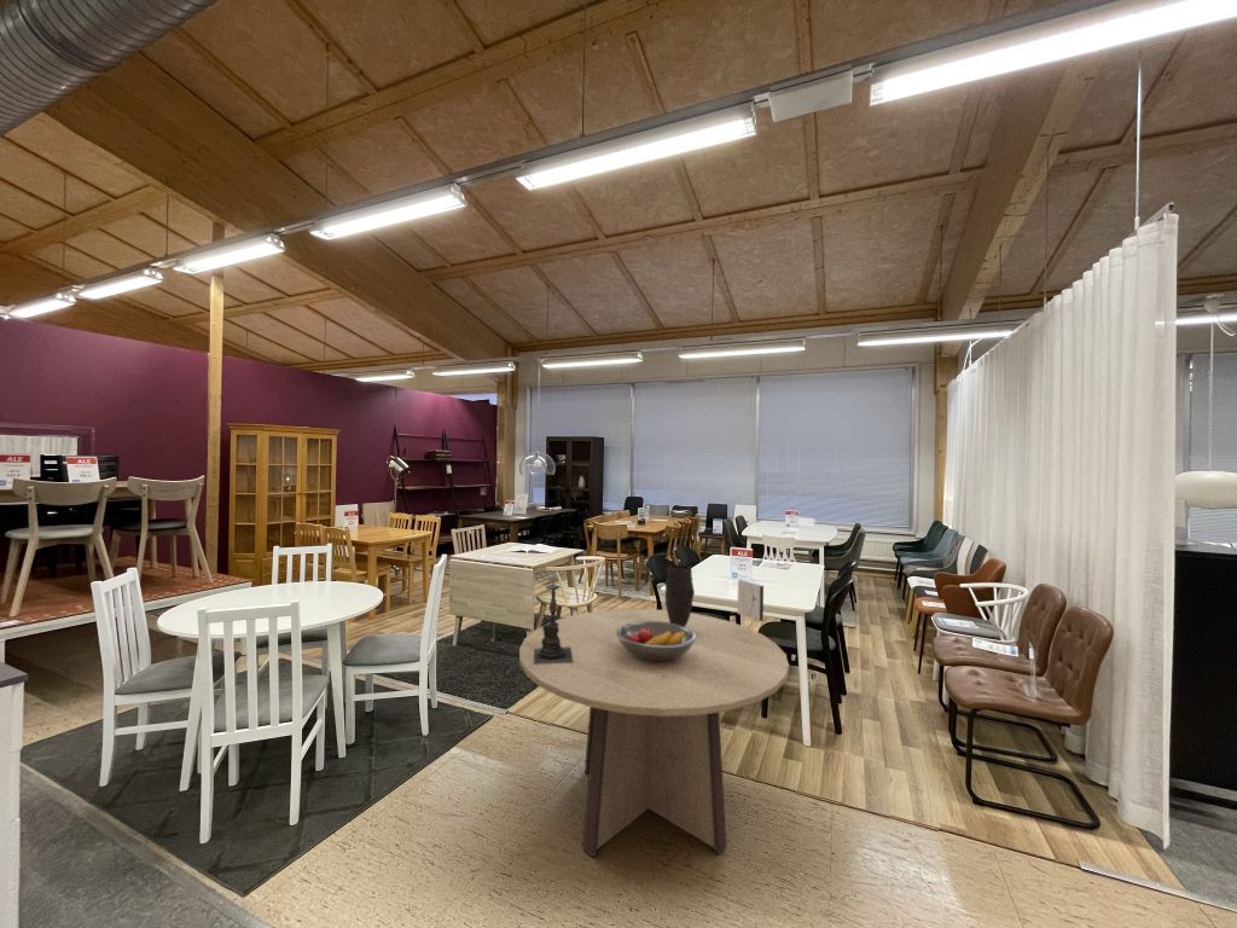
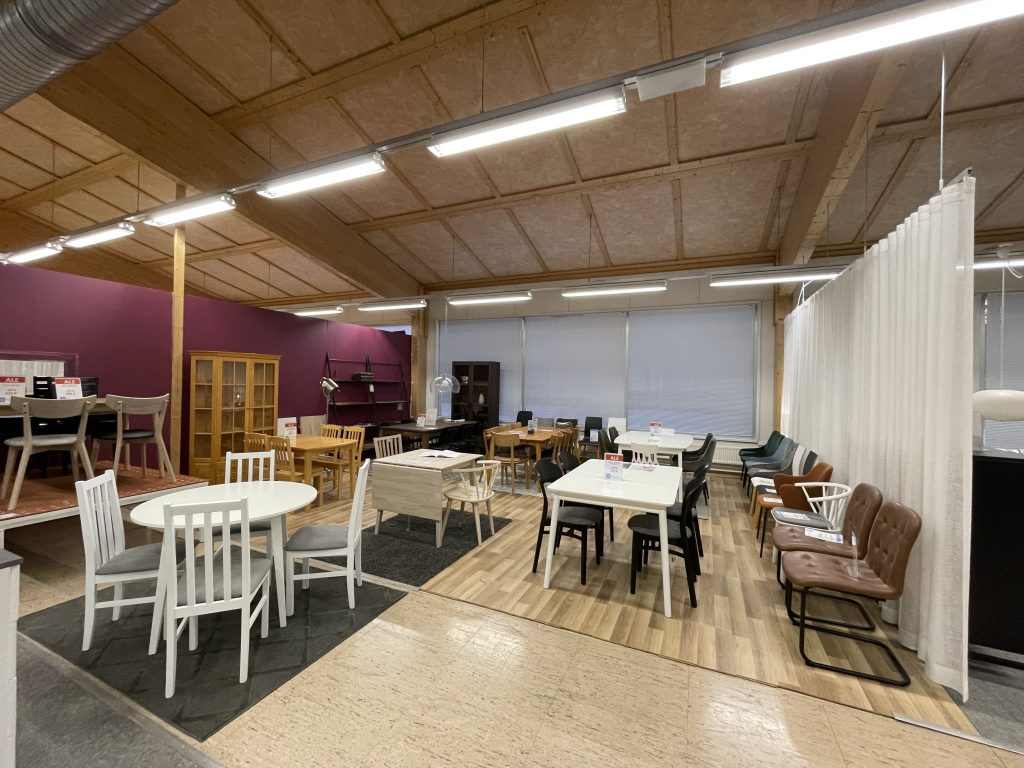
- candle holder (553, 614)
- vase (693, 593)
- fruit bowl (655, 640)
- dining table (649, 725)
